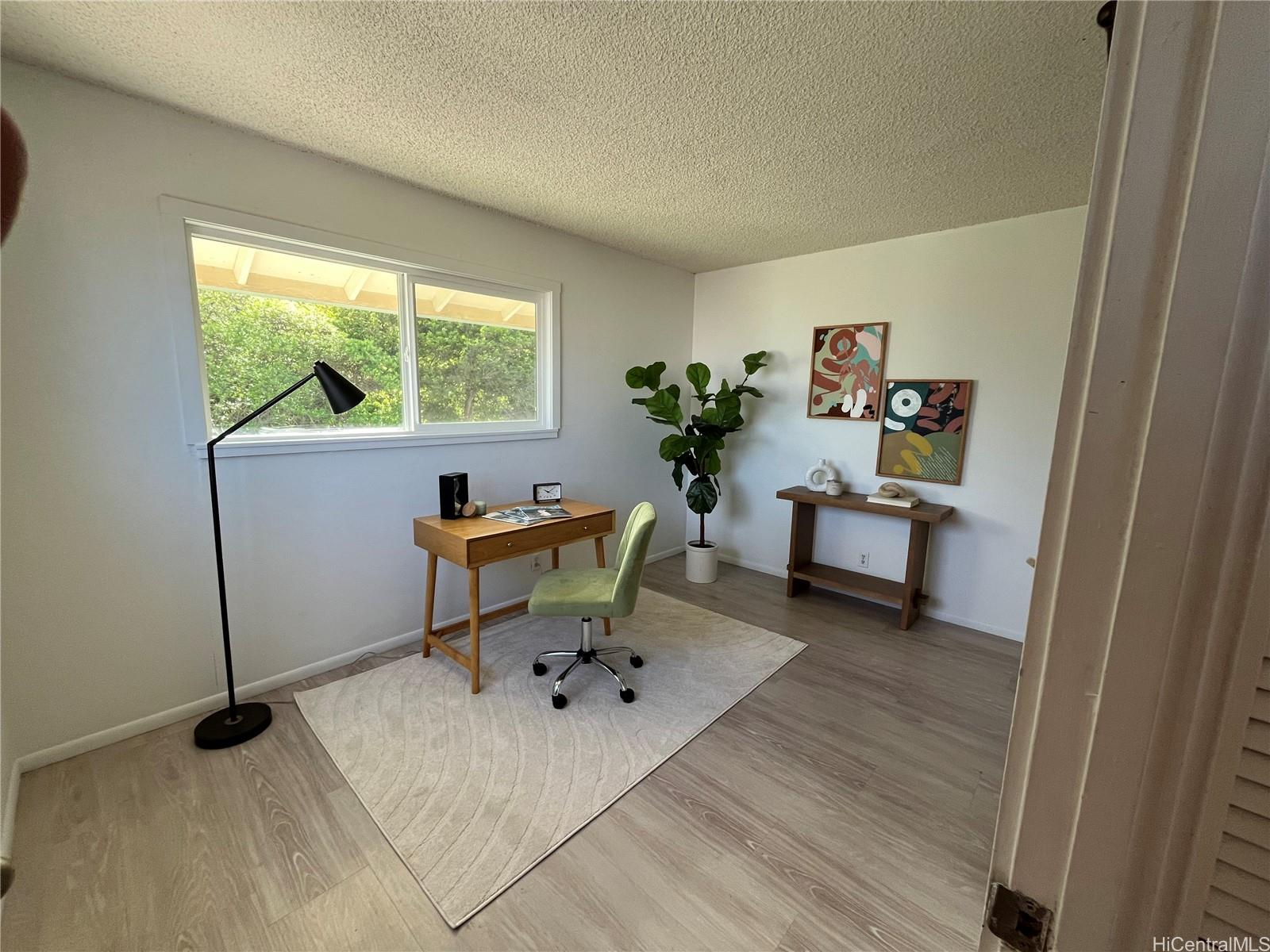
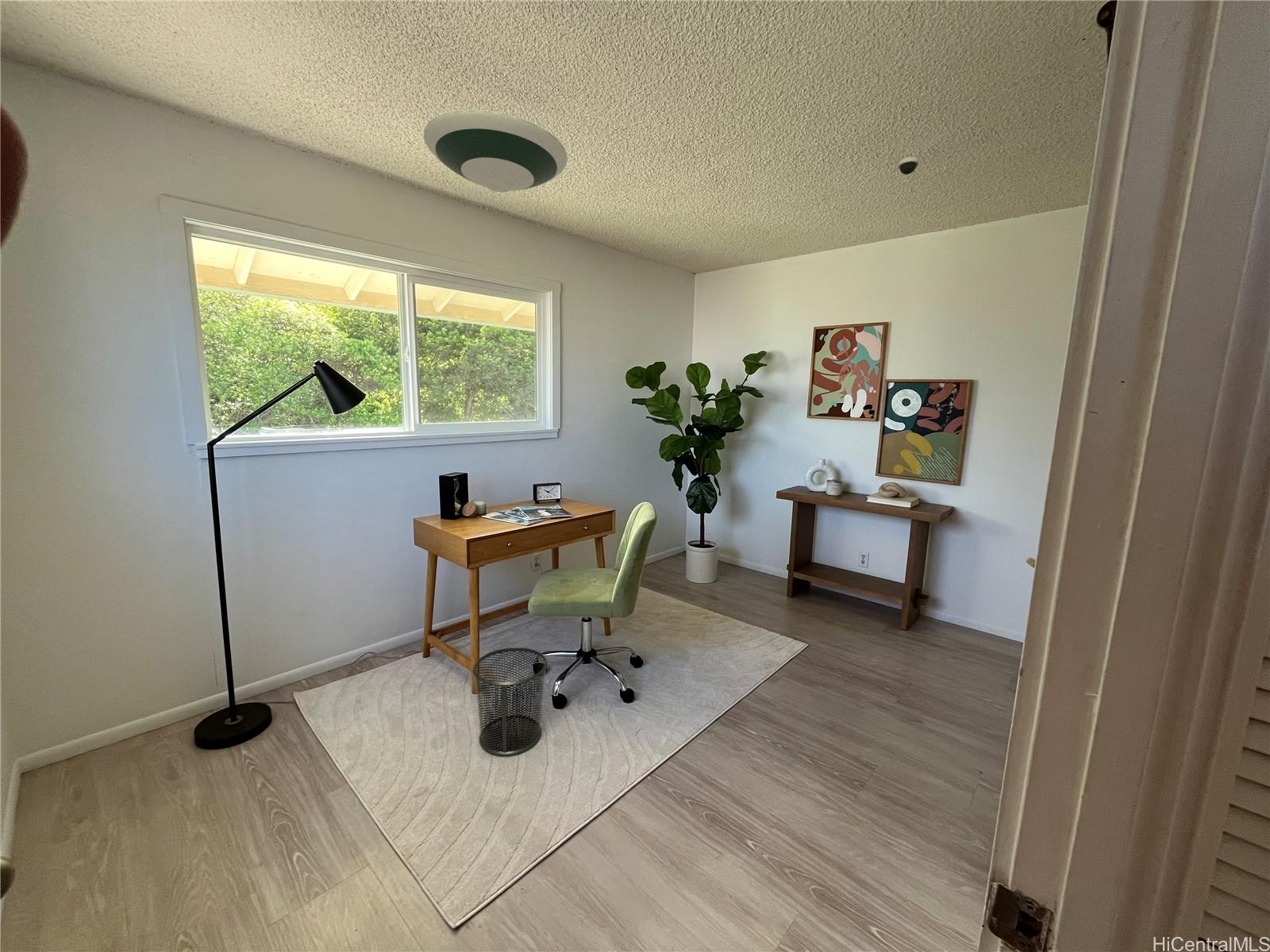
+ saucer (498, 169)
+ waste bin (510, 700)
+ dome security camera (908, 167)
